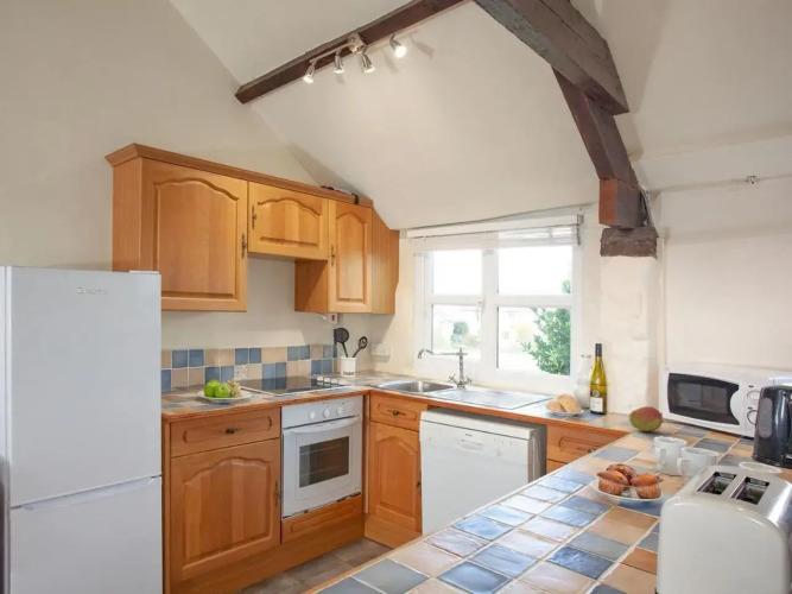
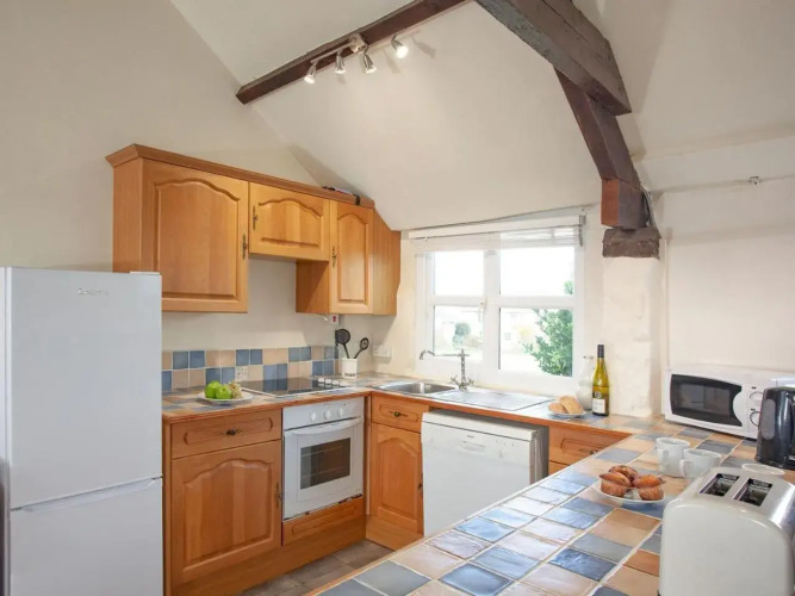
- fruit (646, 418)
